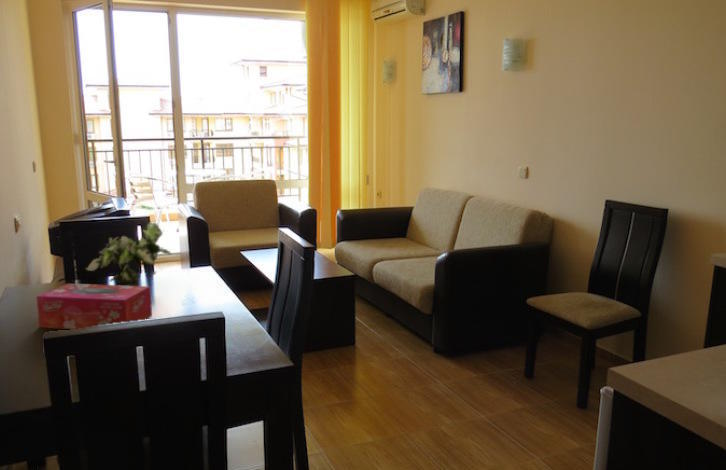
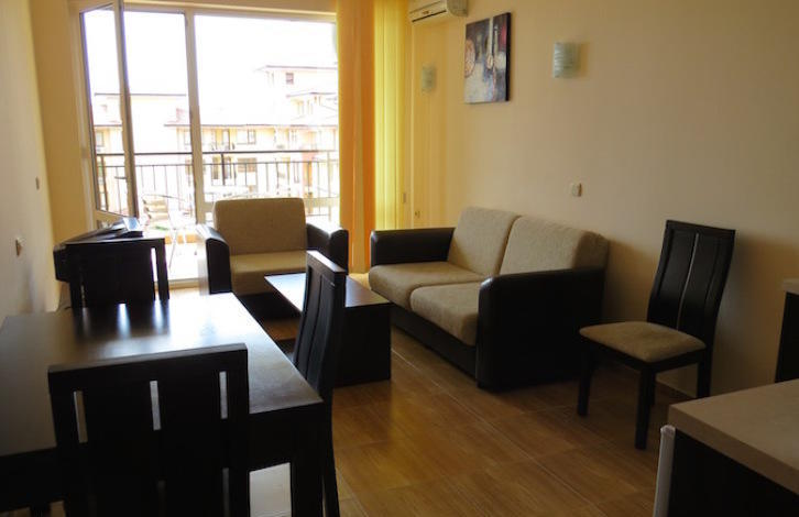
- plant (131, 258)
- tissue box (96, 306)
